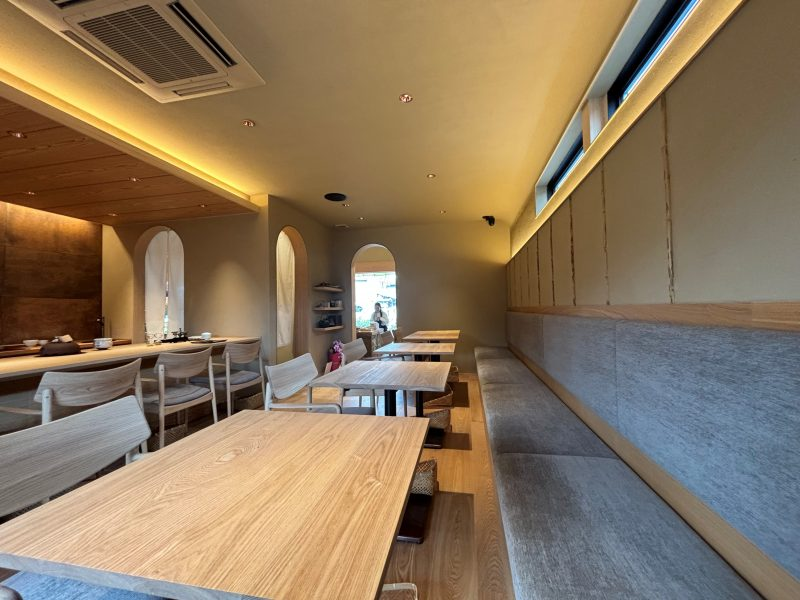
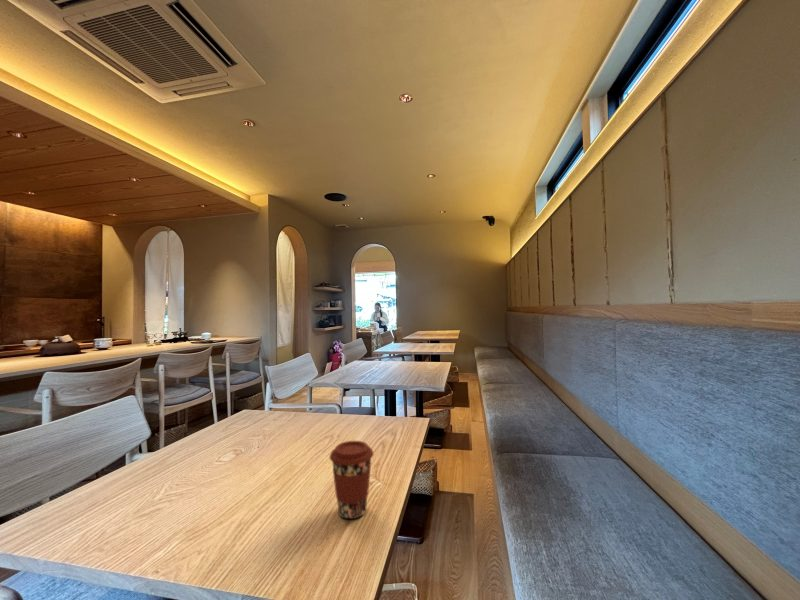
+ coffee cup (352, 478)
